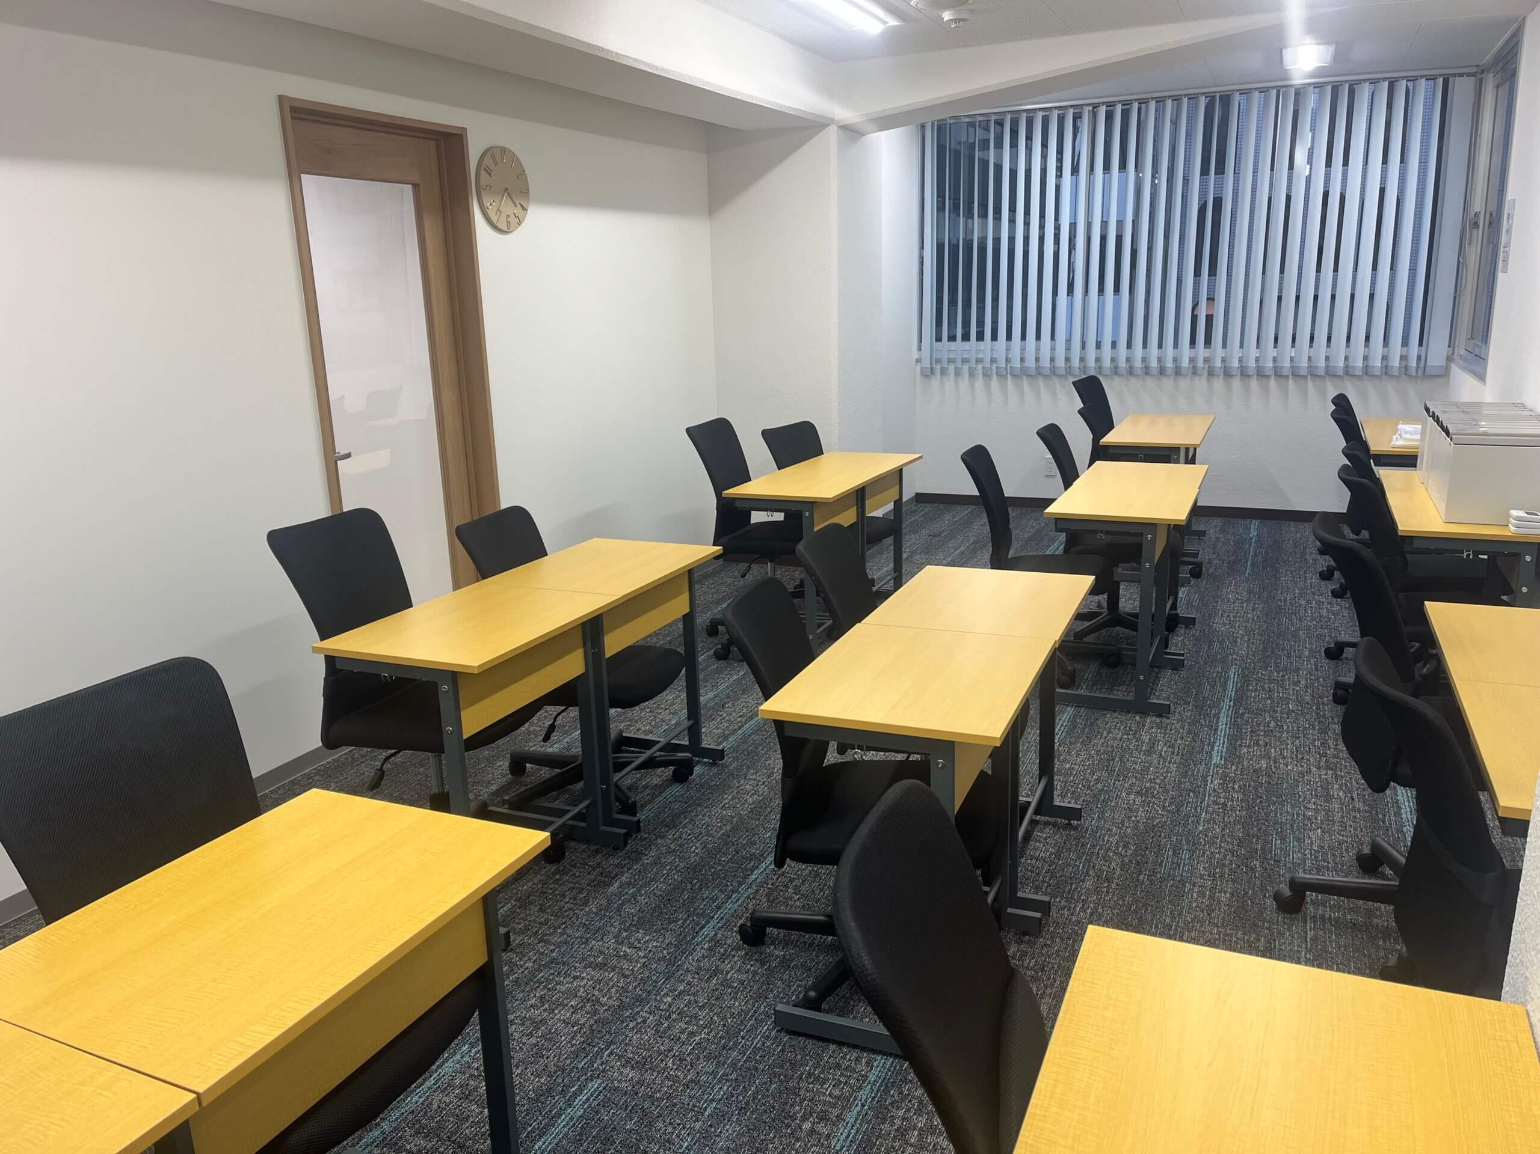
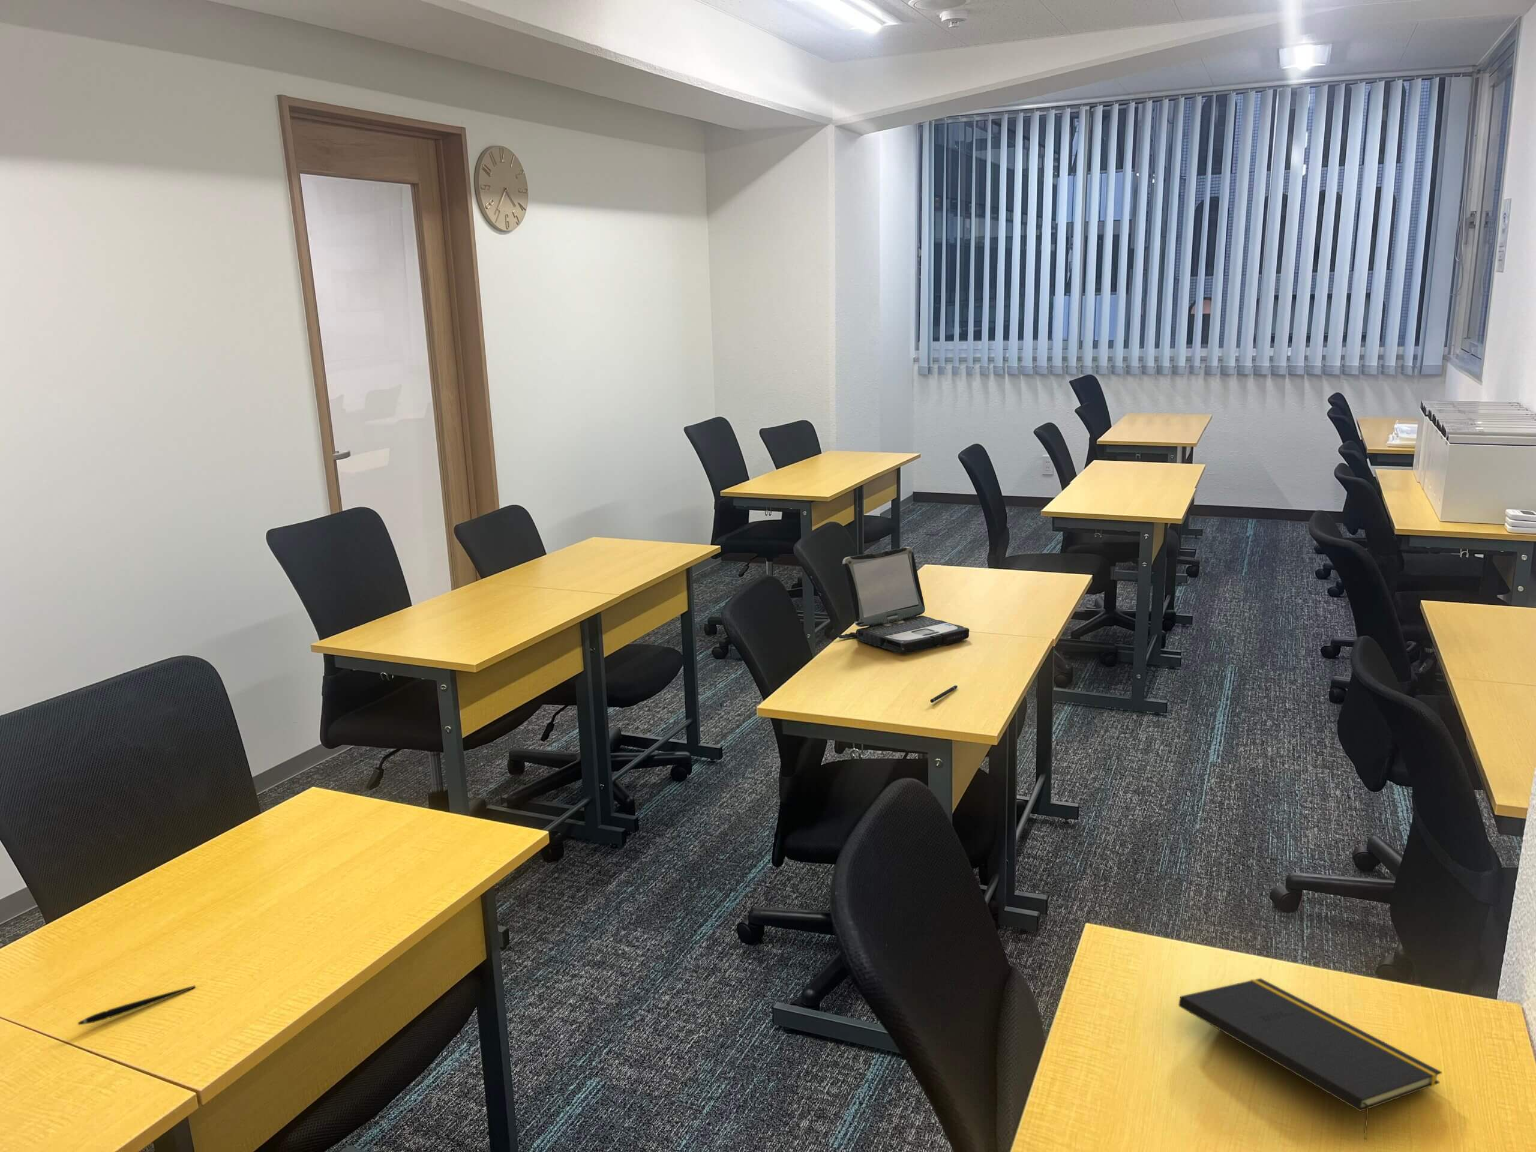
+ notepad (1305, 1038)
+ pen (138, 1004)
+ laptop (902, 598)
+ pen (945, 693)
